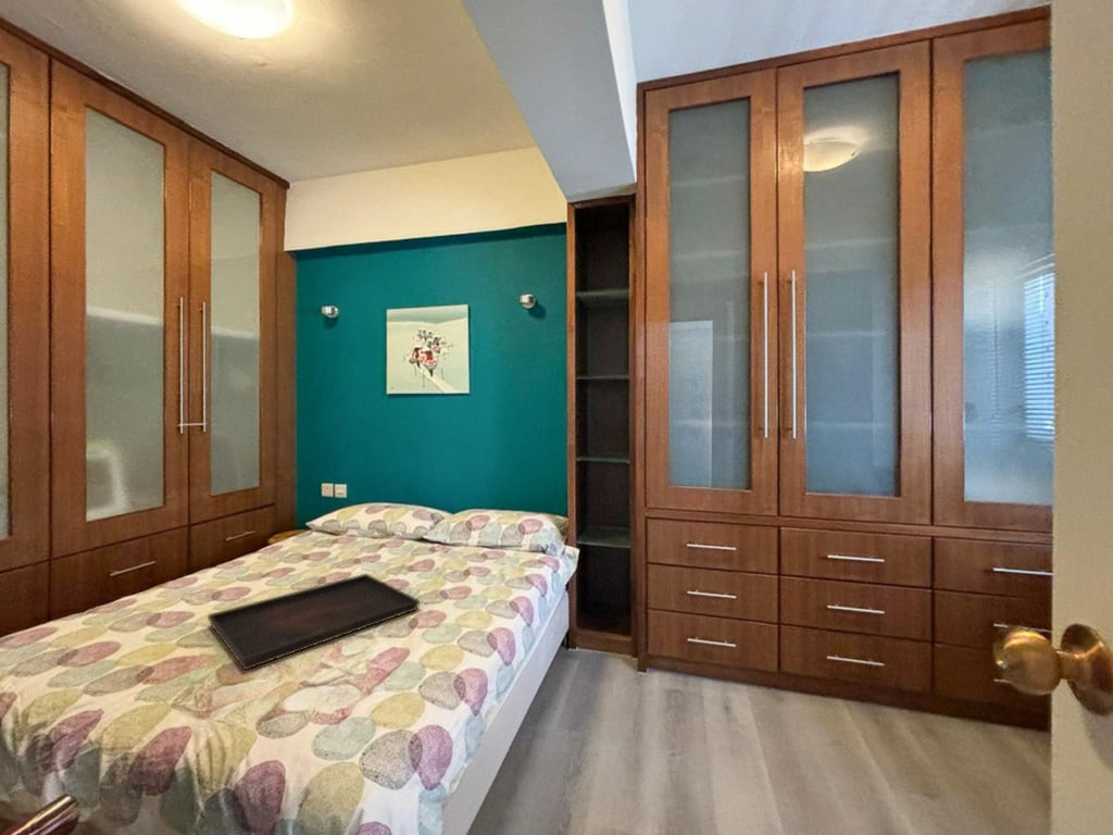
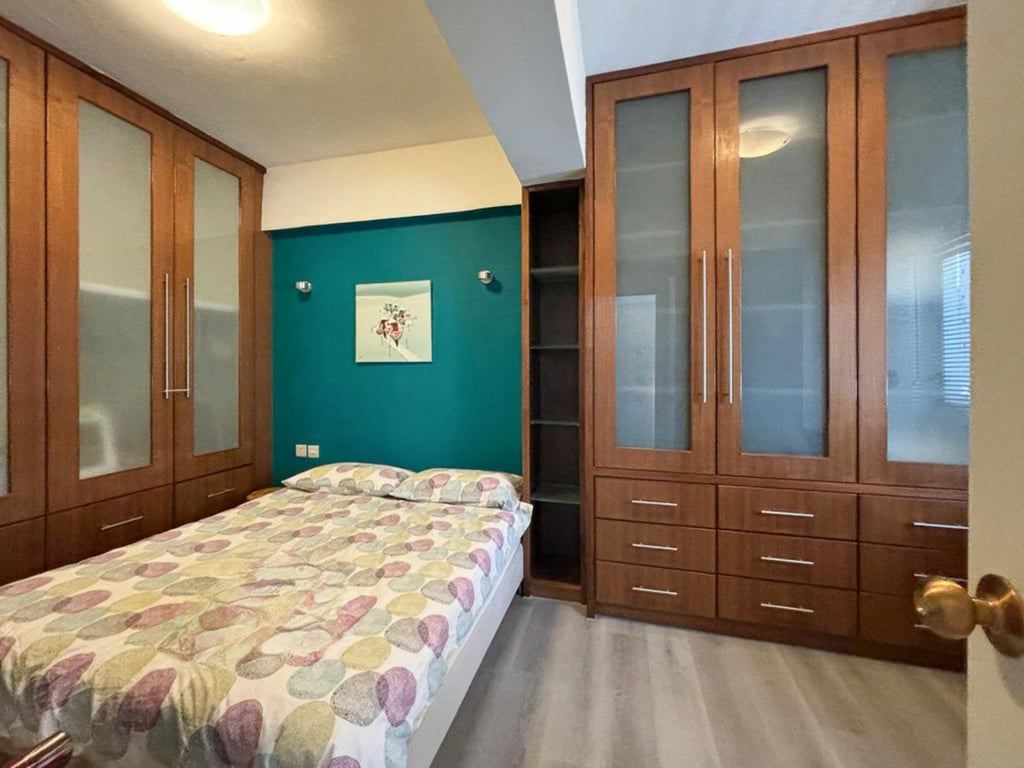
- serving tray (317, 612)
